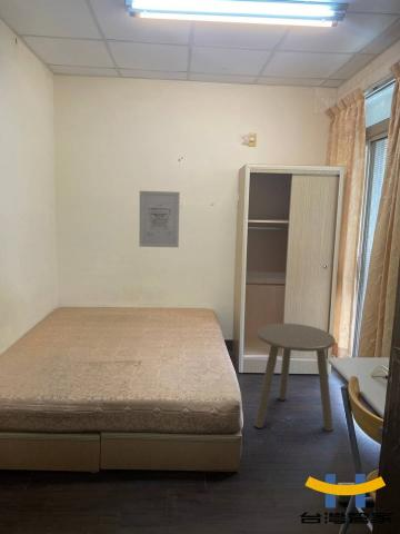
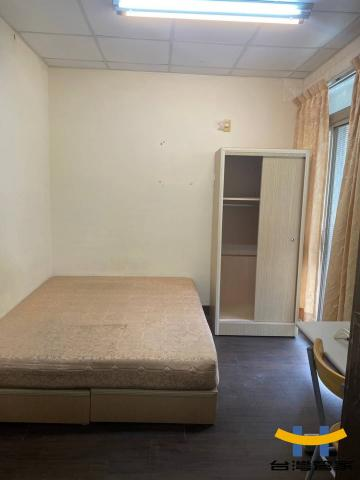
- wall art (159, 219)
- side table (288, 375)
